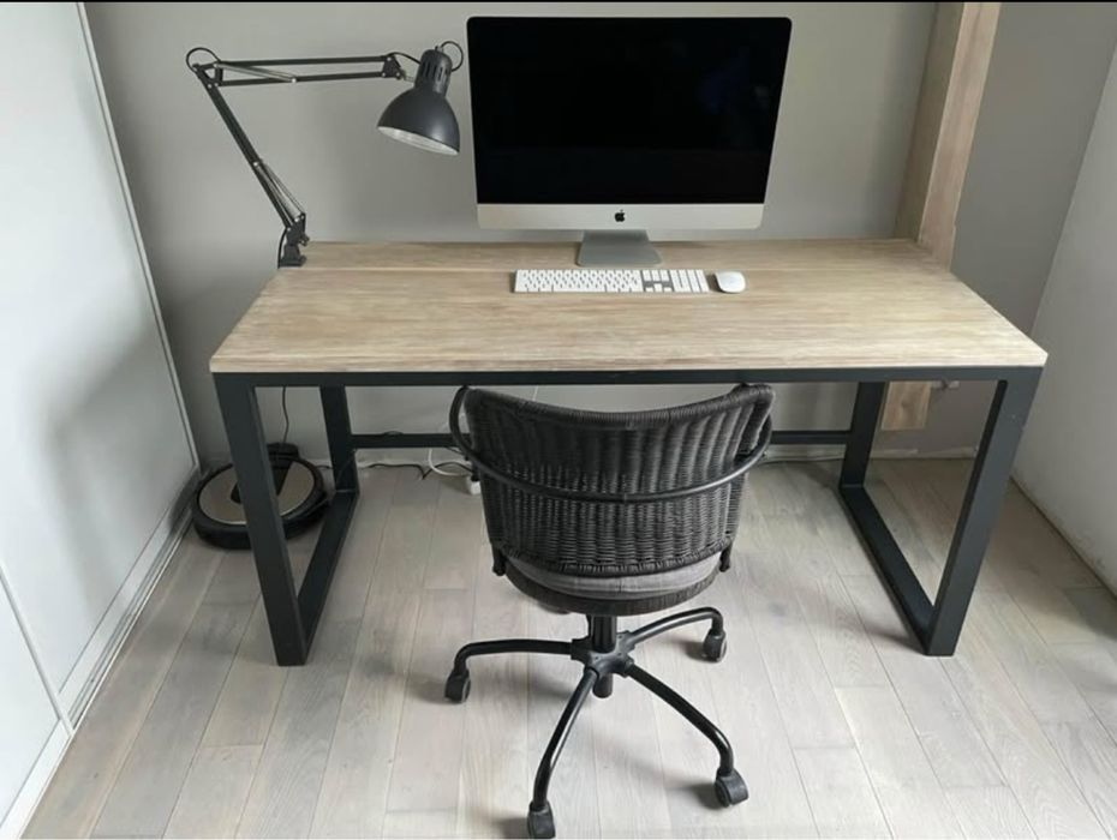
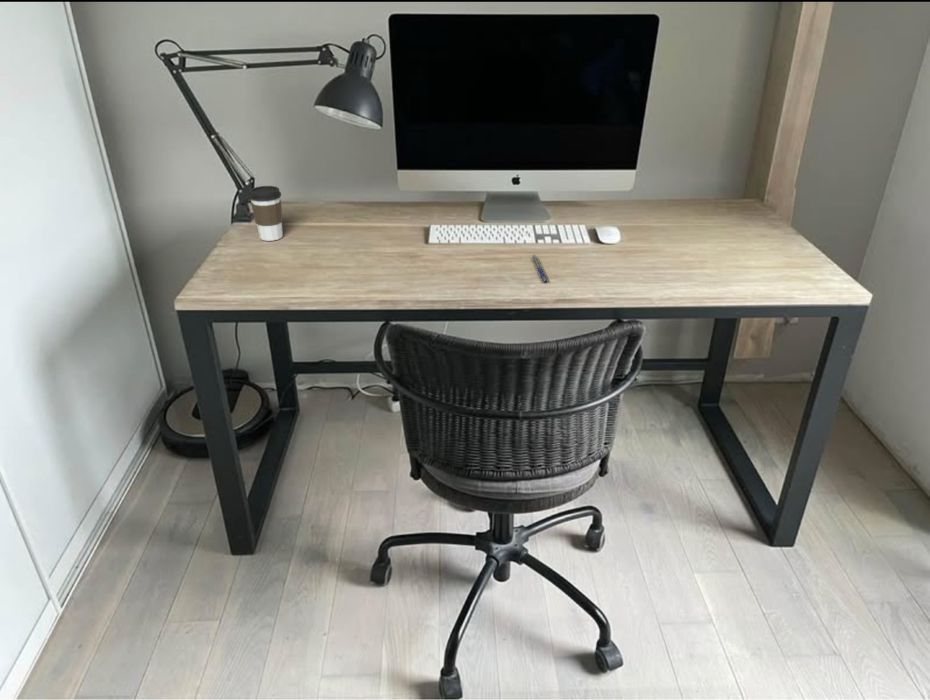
+ pen (539, 267)
+ coffee cup (268, 213)
